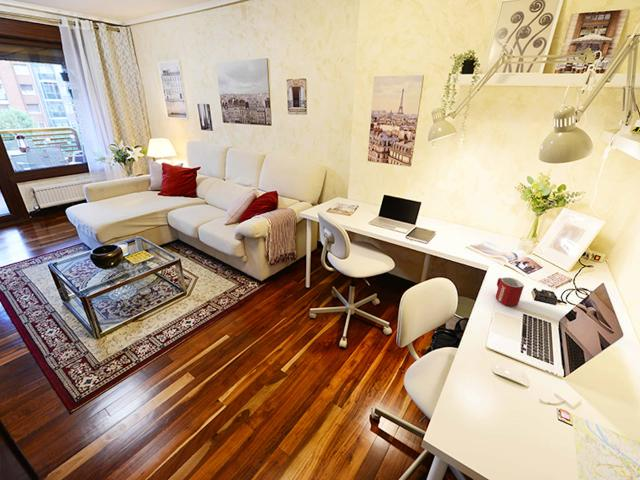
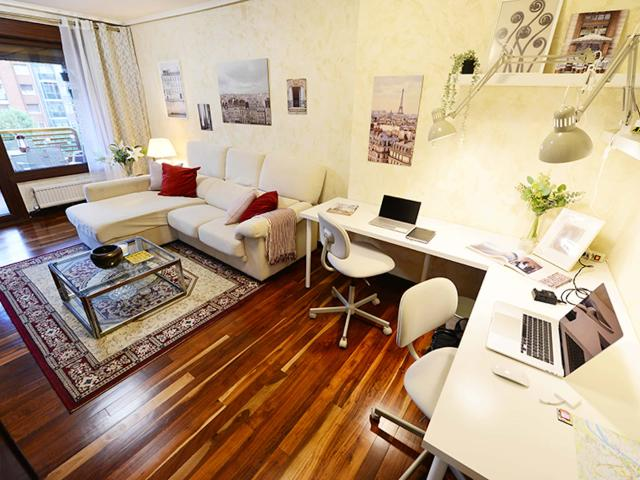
- mug (506, 289)
